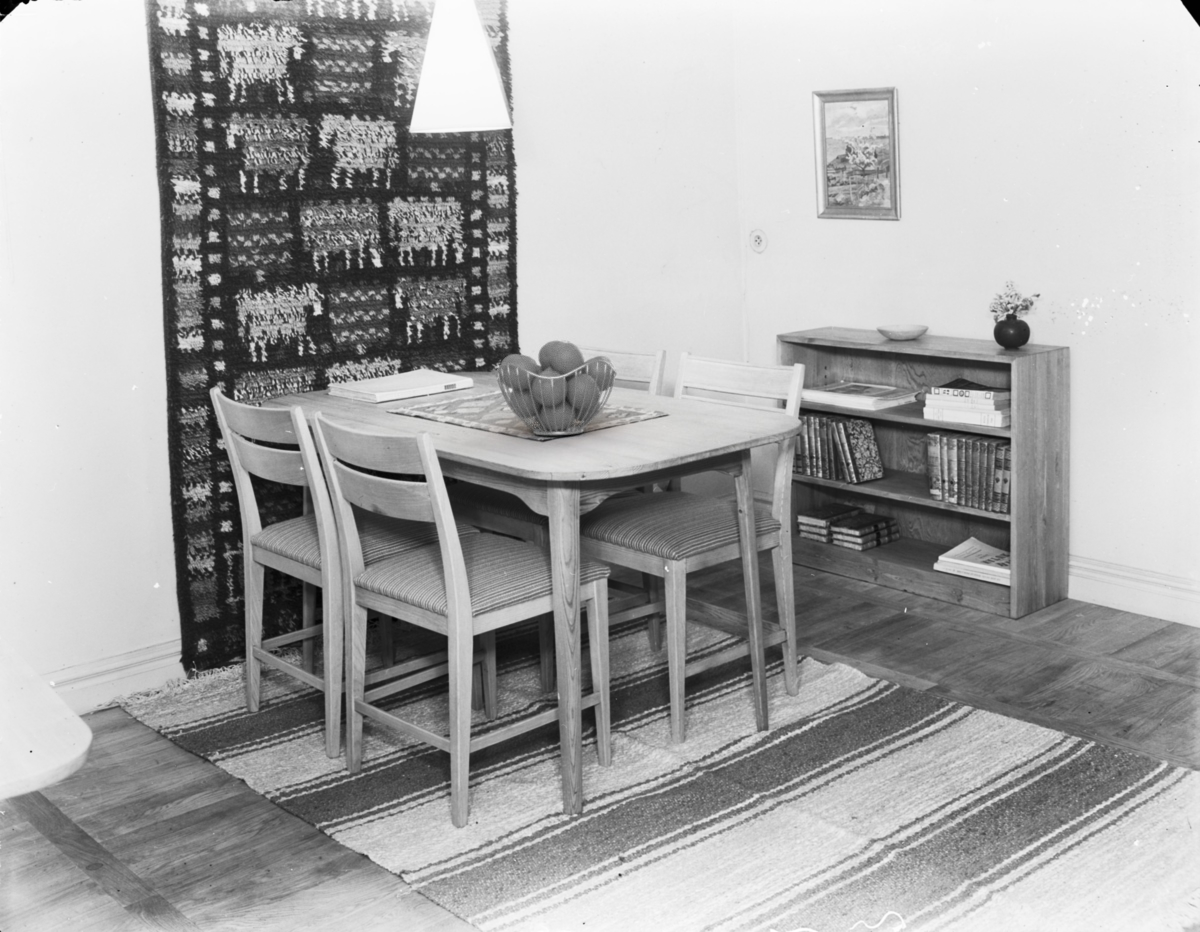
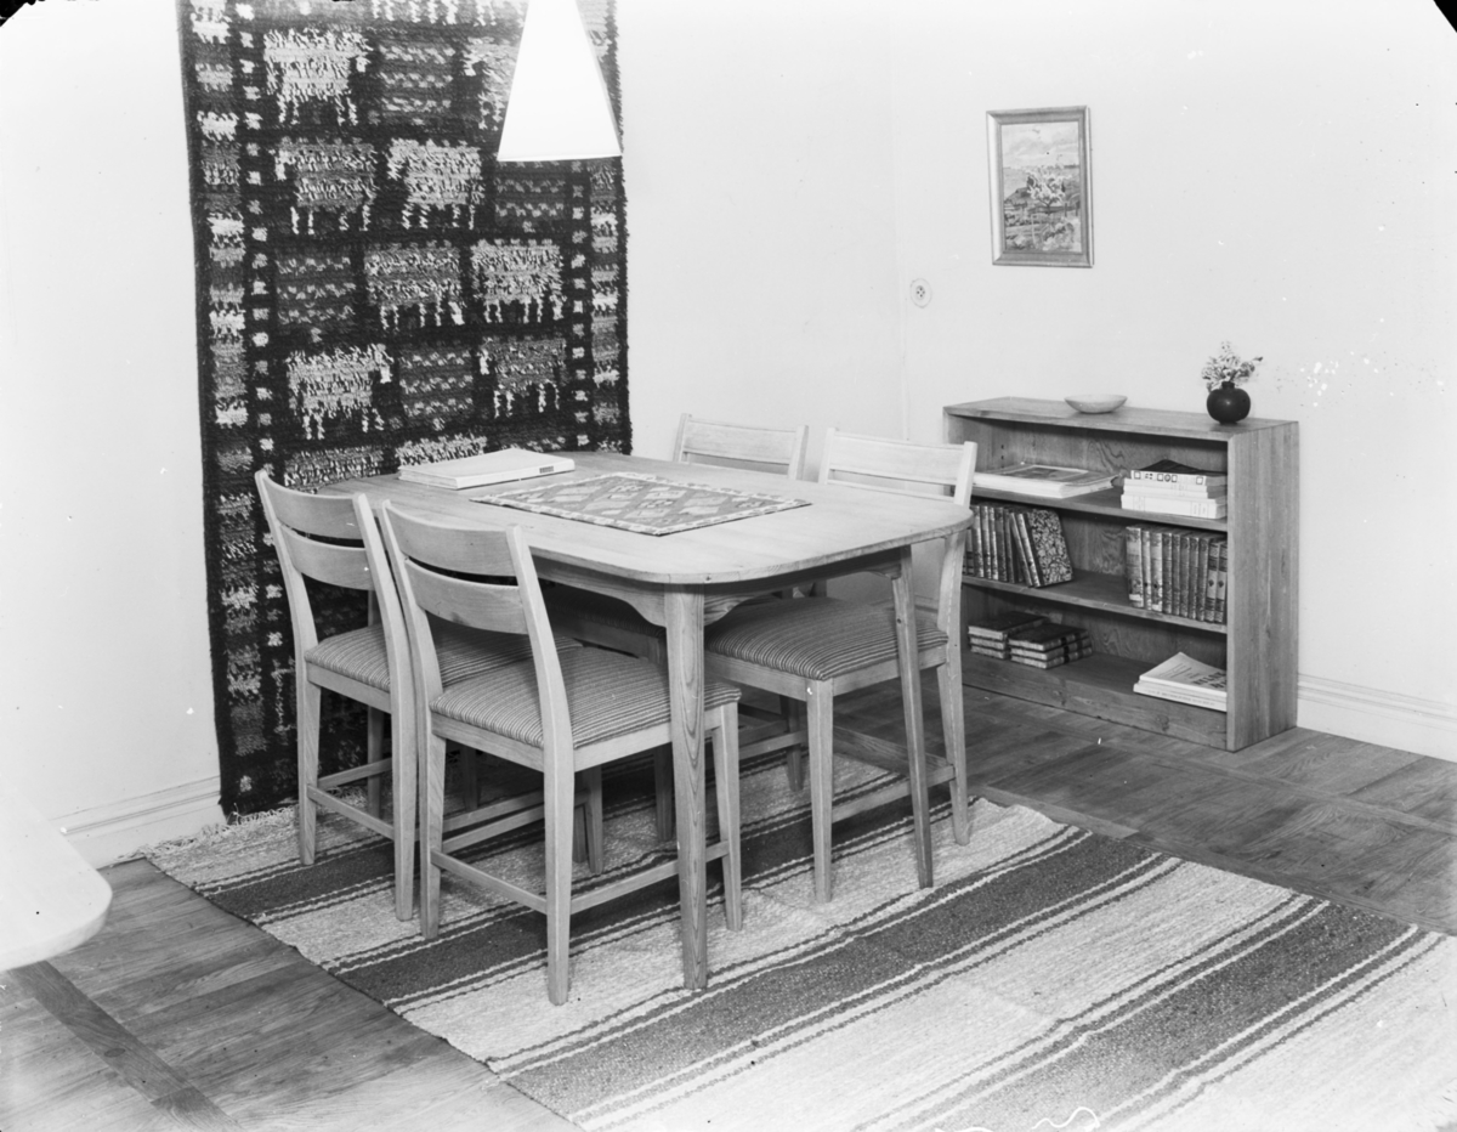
- fruit basket (556, 387)
